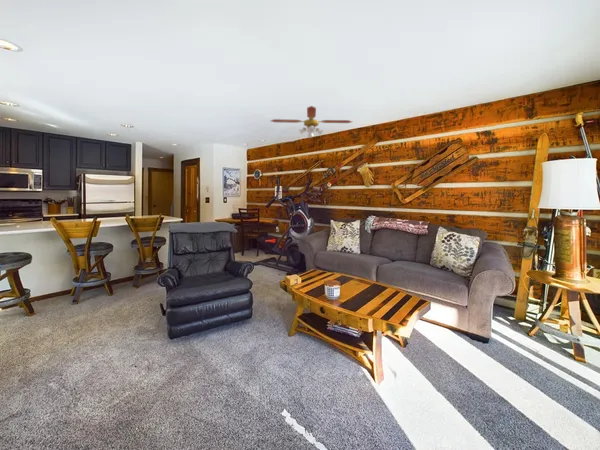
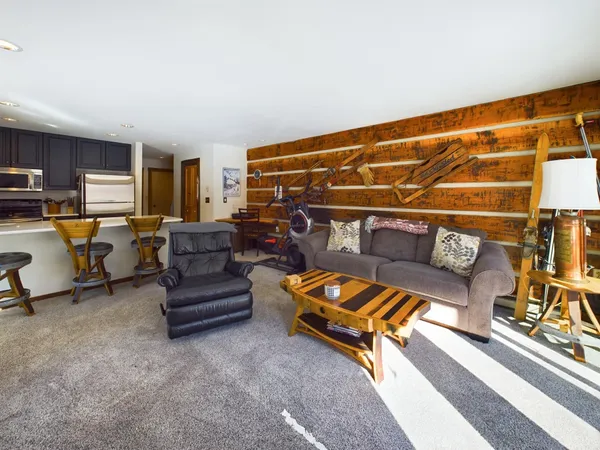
- ceiling fan (311, 123)
